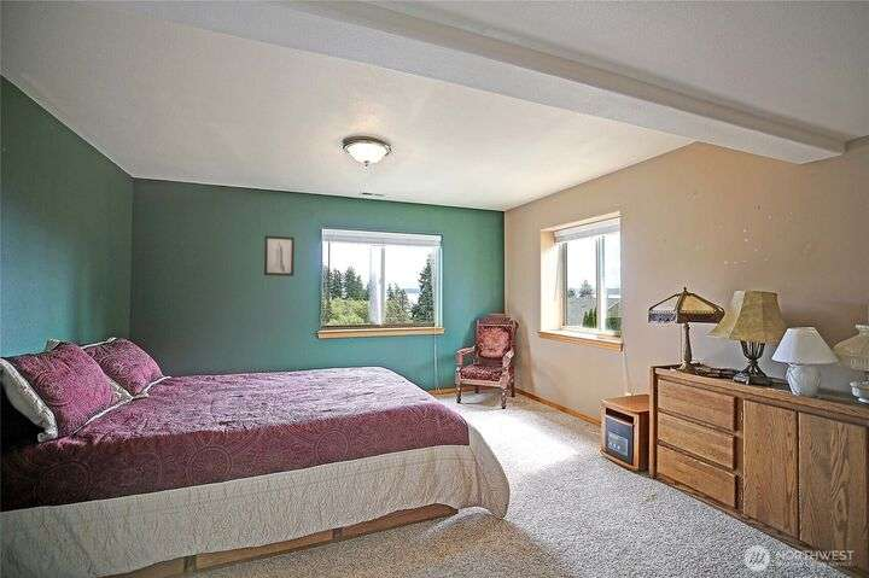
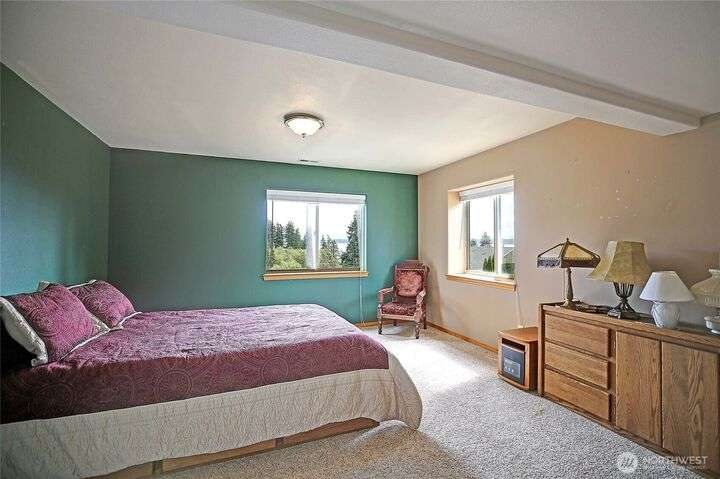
- wall art (279, 256)
